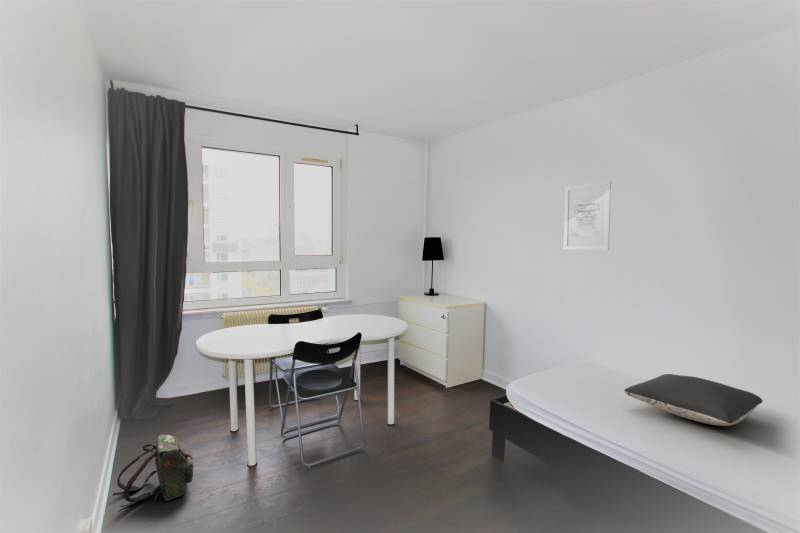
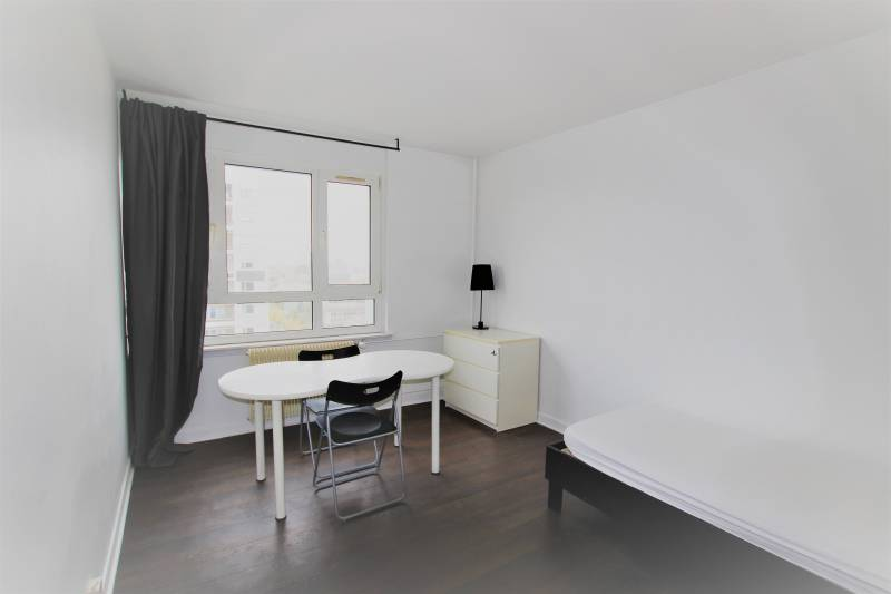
- backpack (156, 467)
- wall art (586, 217)
- pillow (691, 395)
